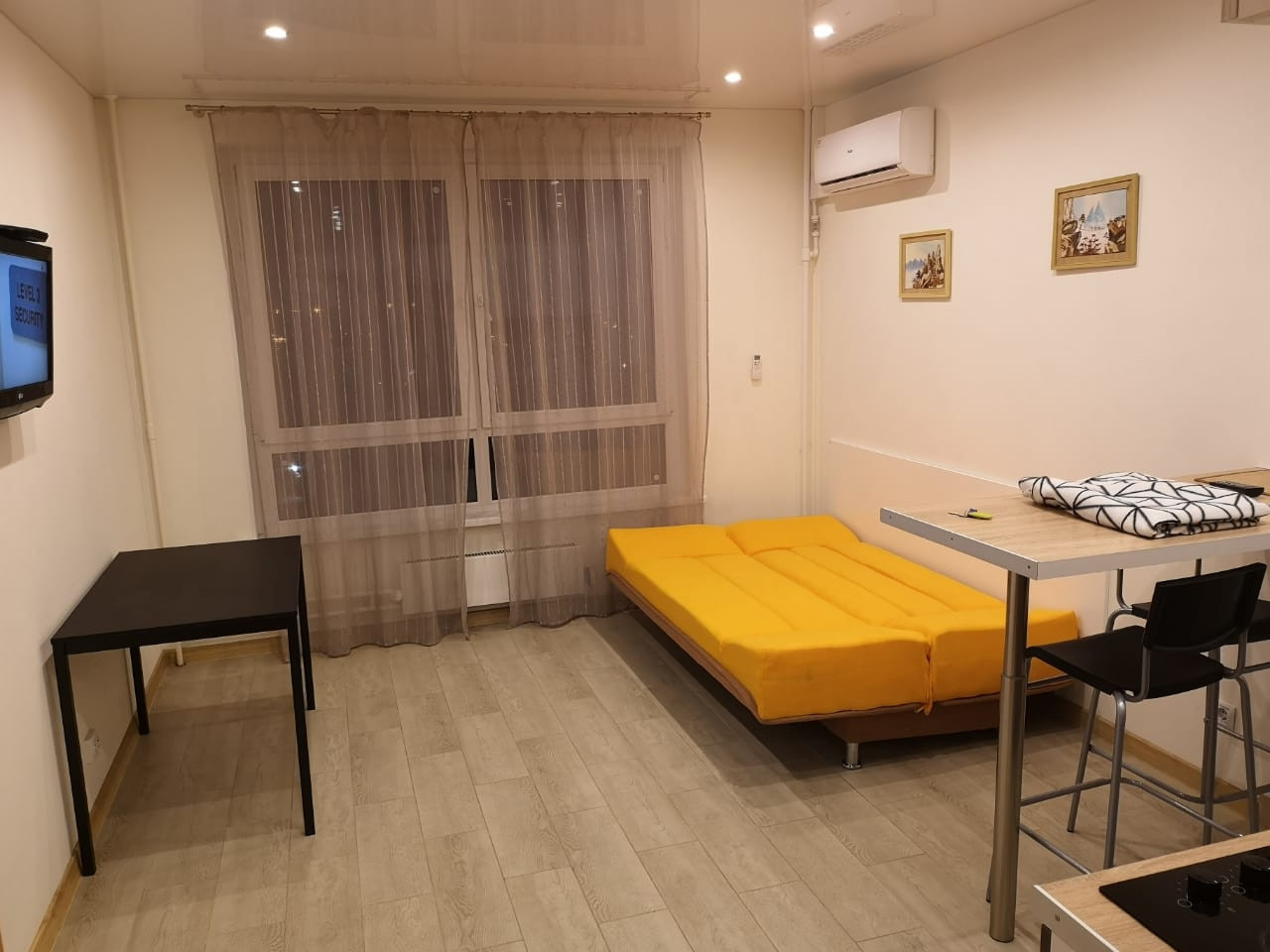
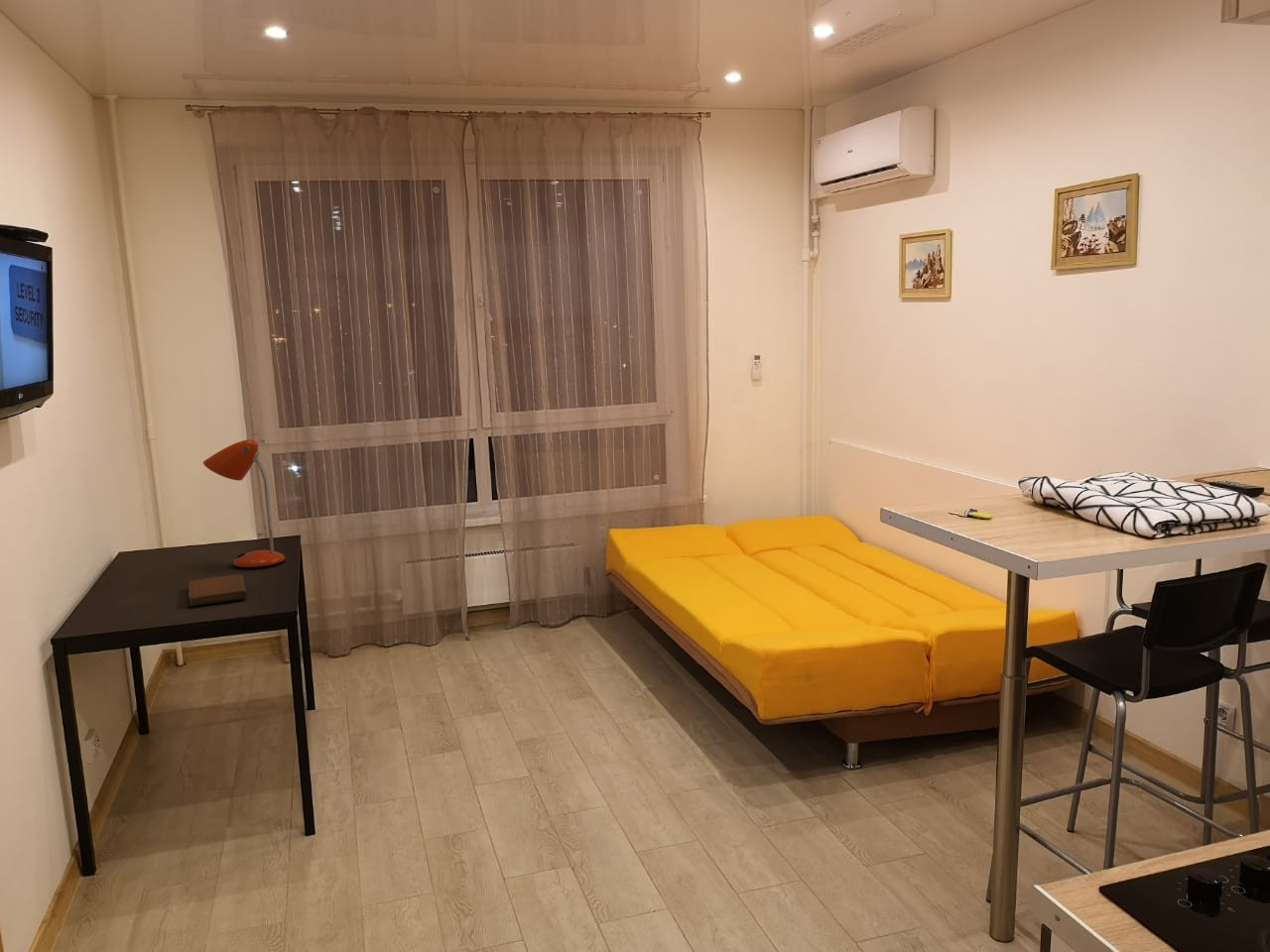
+ notebook (217, 589)
+ desk lamp (238, 480)
